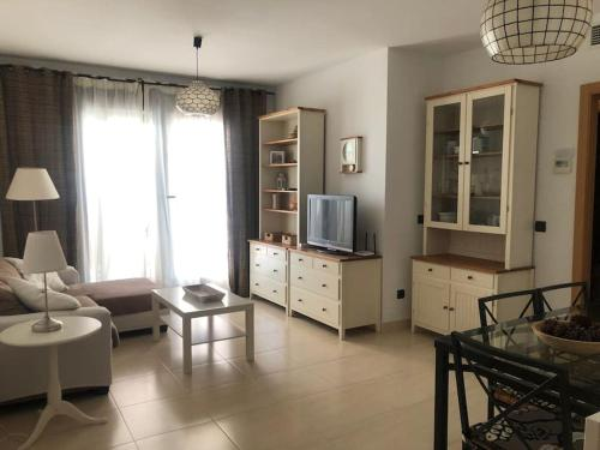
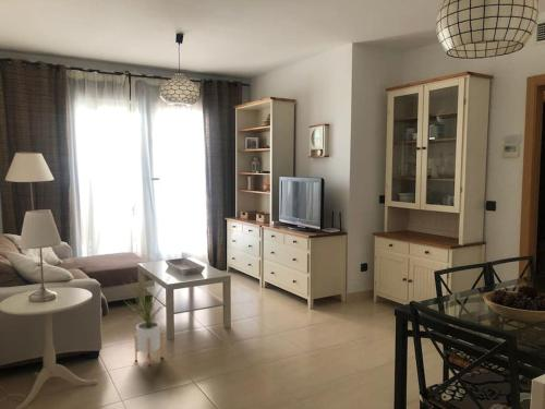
+ house plant (148, 314)
